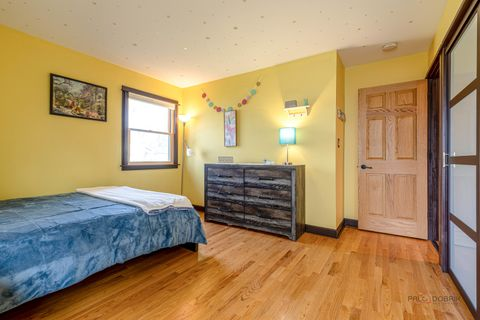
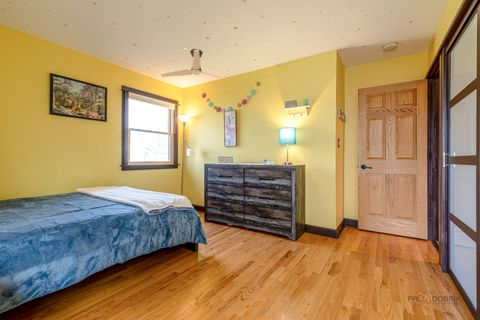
+ ceiling fan (196, 58)
